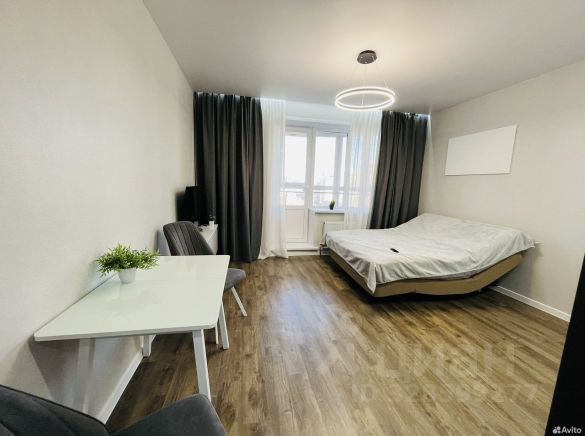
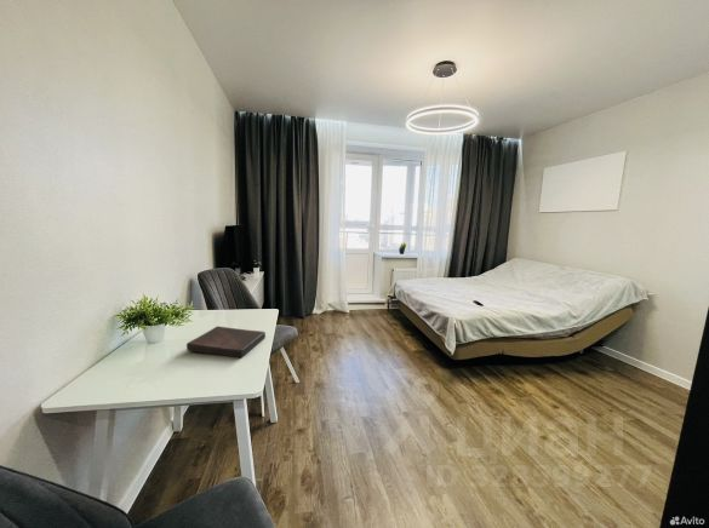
+ book (228, 340)
